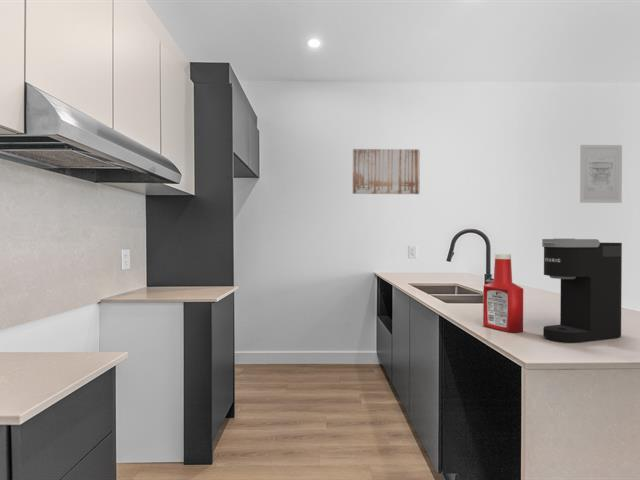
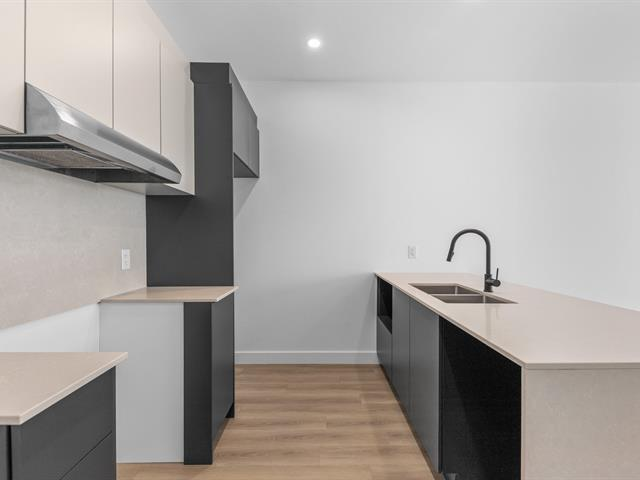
- soap bottle (502, 291)
- coffee maker (581, 287)
- wall art (386, 171)
- wall art (601, 173)
